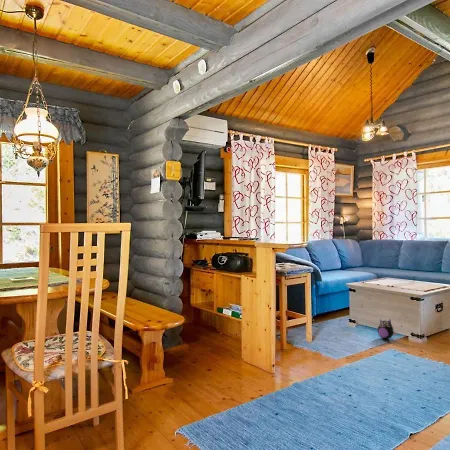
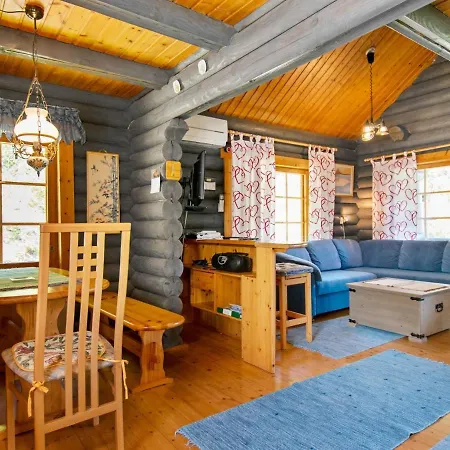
- plush toy (386, 328)
